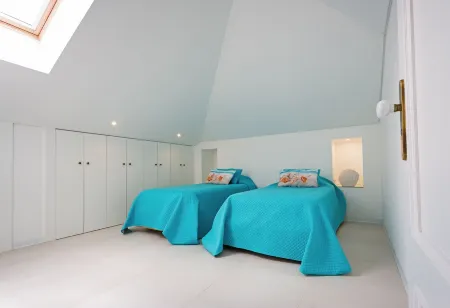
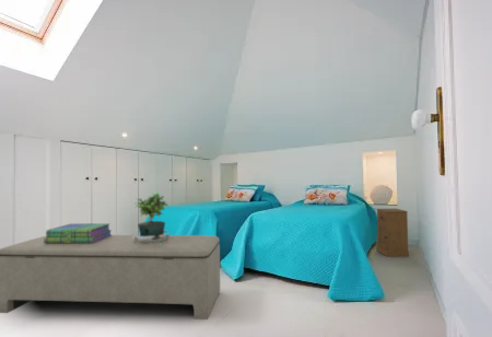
+ stack of books (79, 232)
+ nightstand (391, 231)
+ bench (116, 270)
+ potted plant (153, 216)
